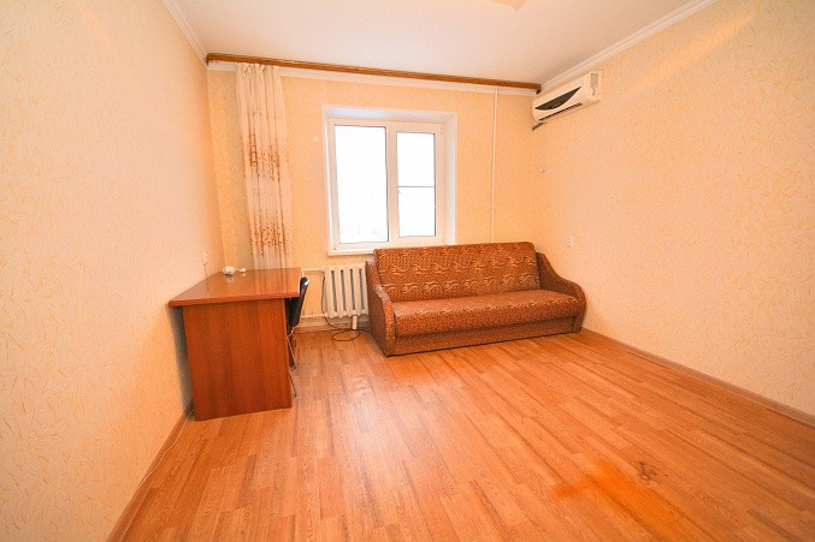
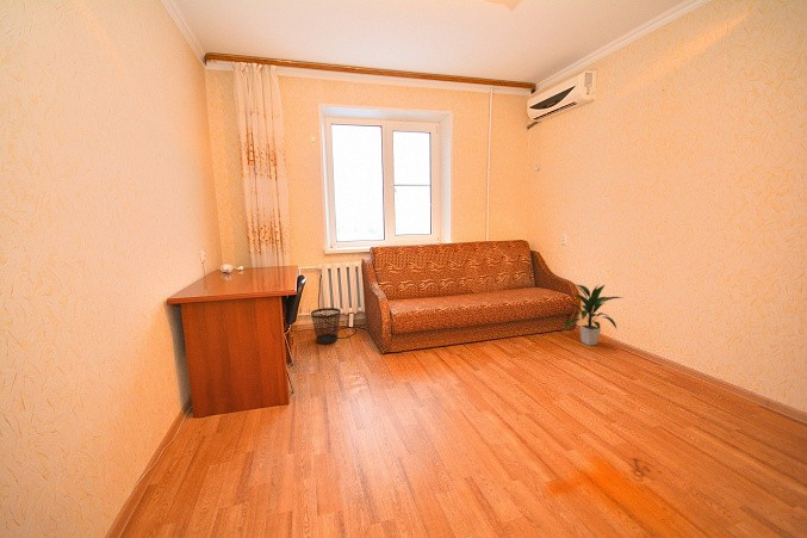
+ wastebasket (325, 326)
+ indoor plant (588, 311)
